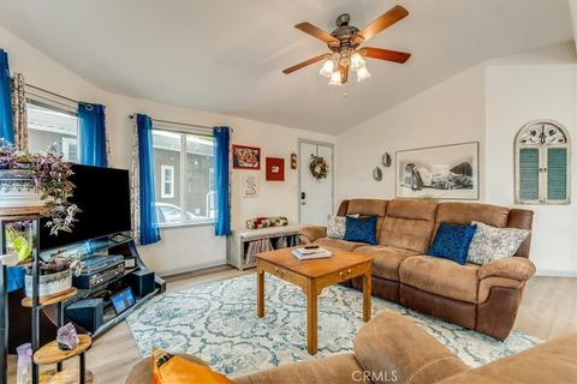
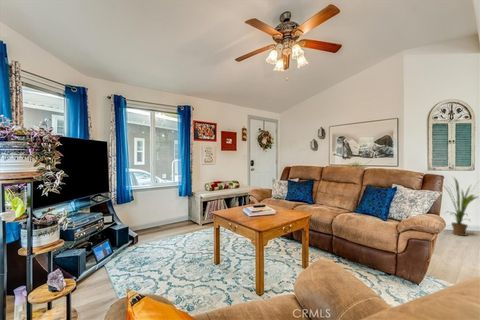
+ house plant (457, 205)
